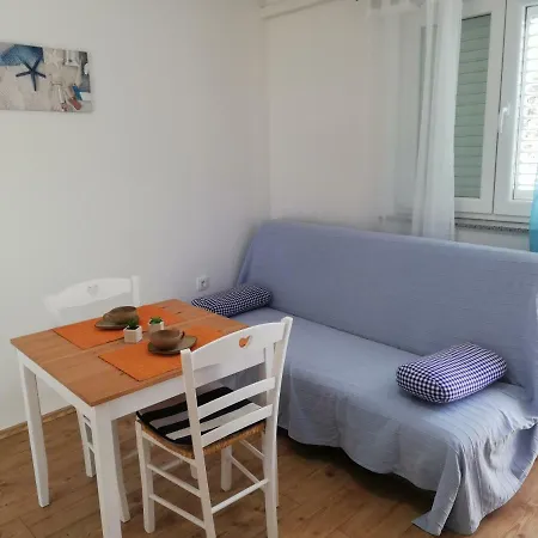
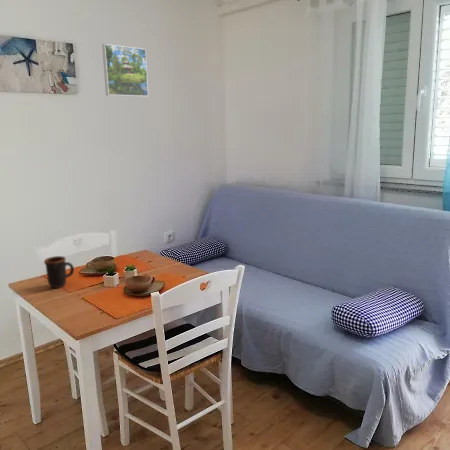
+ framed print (126, 71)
+ mug (60, 271)
